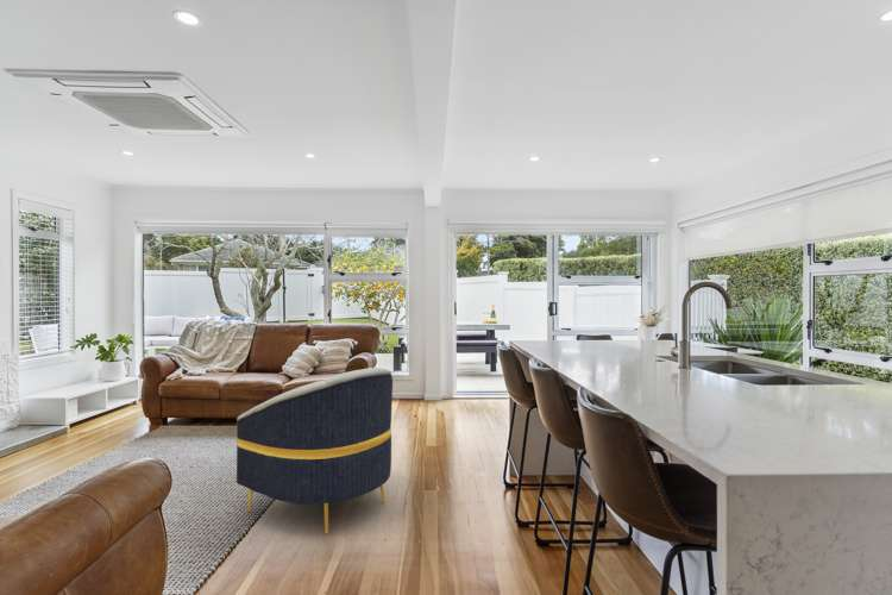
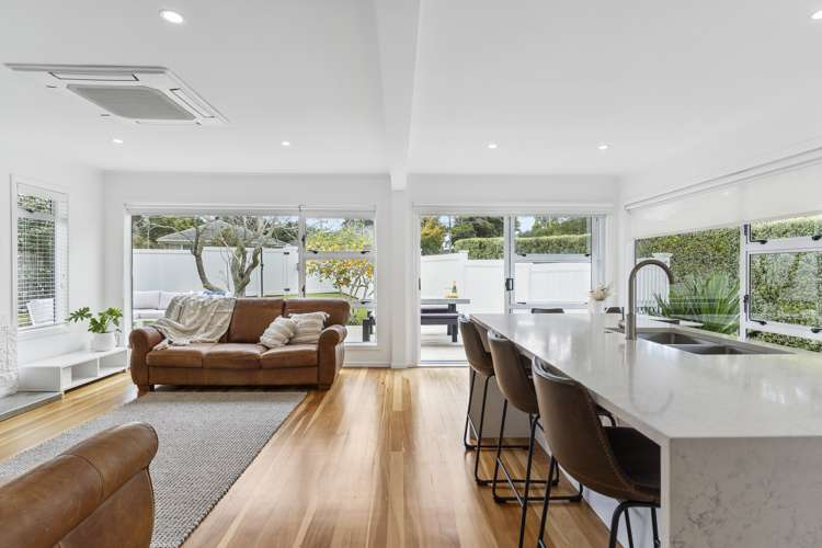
- armchair (327, 436)
